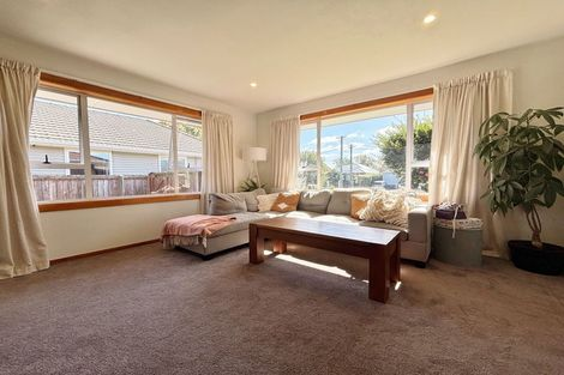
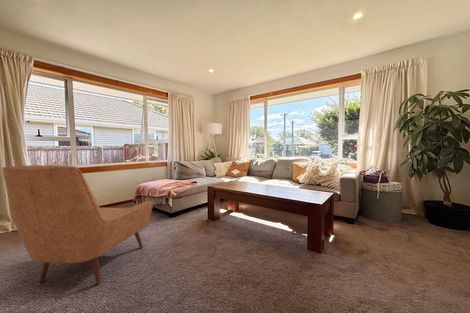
+ chair (85, 216)
